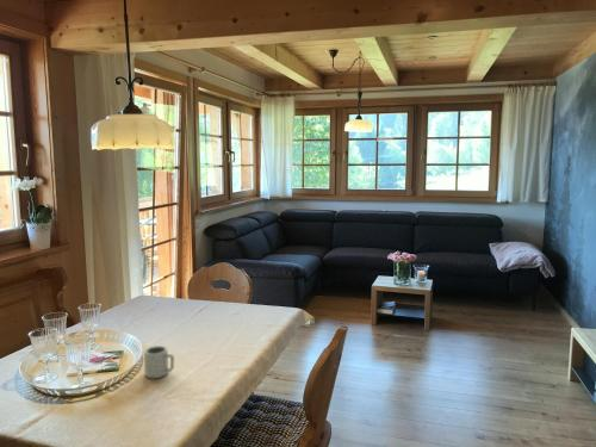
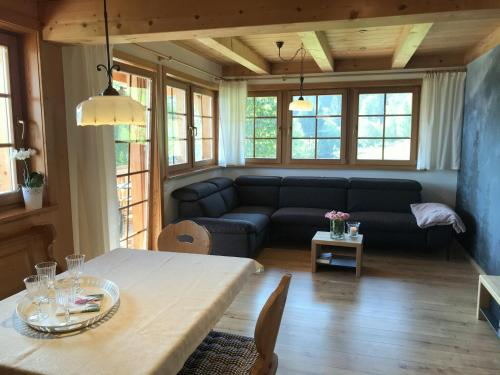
- cup (160, 361)
